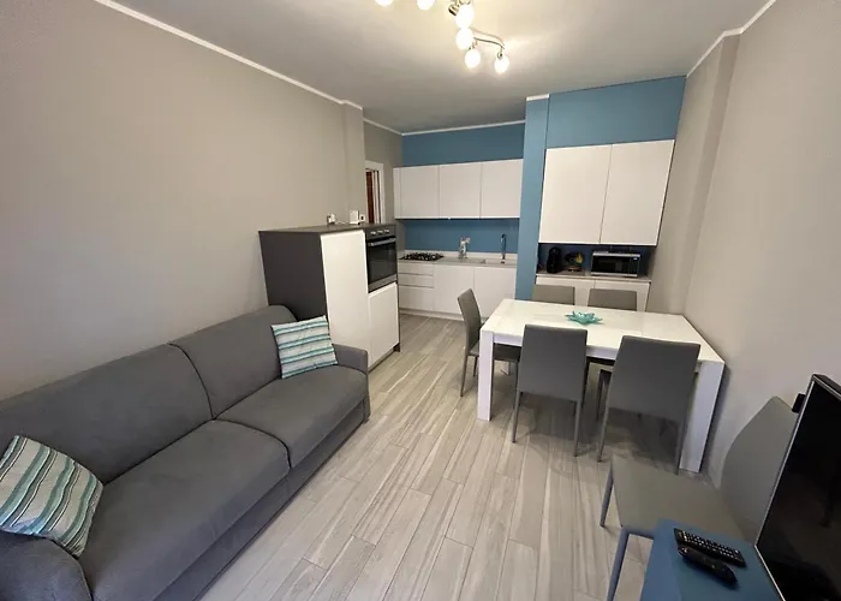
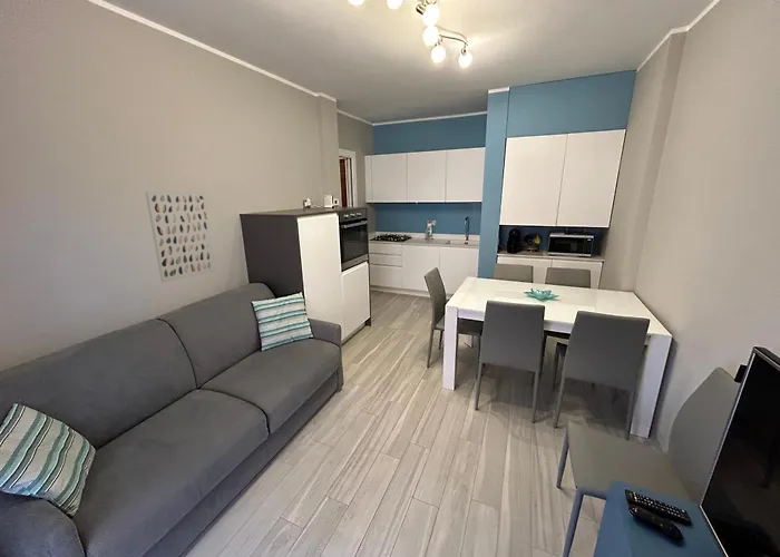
+ wall art (184, 235)
